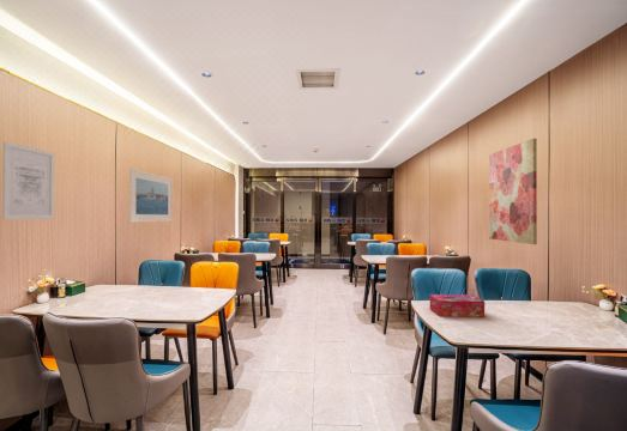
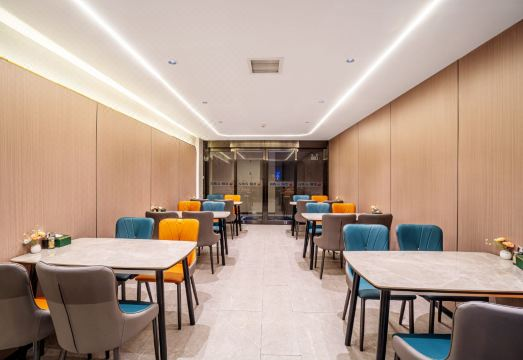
- wall art (30, 183)
- tissue box (456, 304)
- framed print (152, 198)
- wall art (510, 194)
